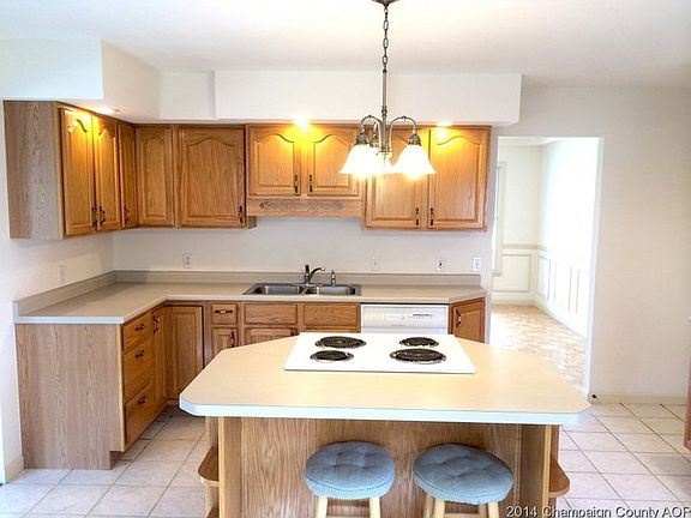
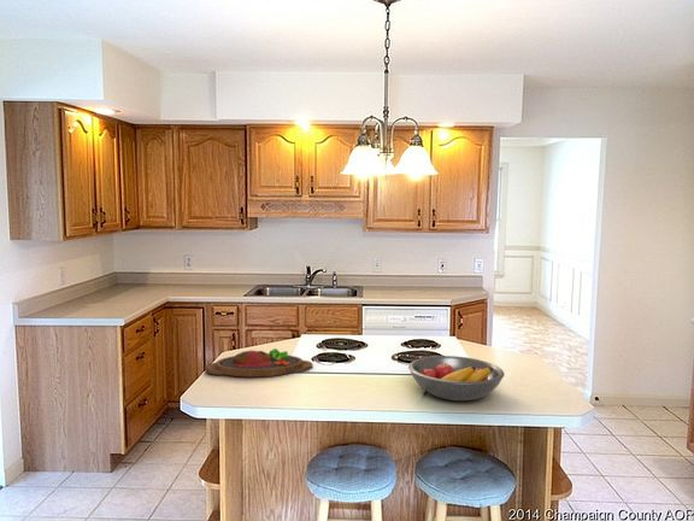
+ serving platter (259, 359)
+ fruit bowl (454, 377)
